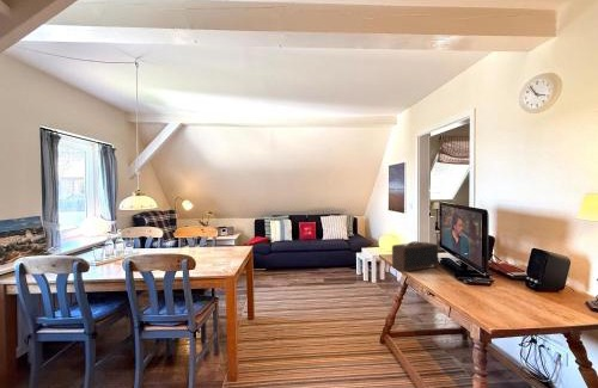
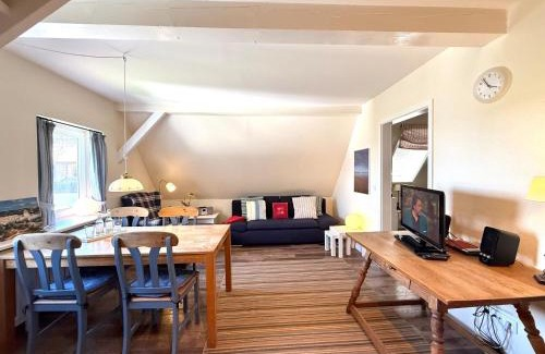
- speaker (415, 254)
